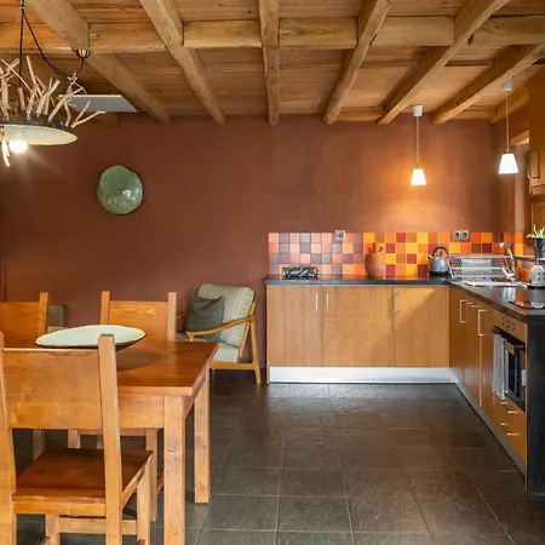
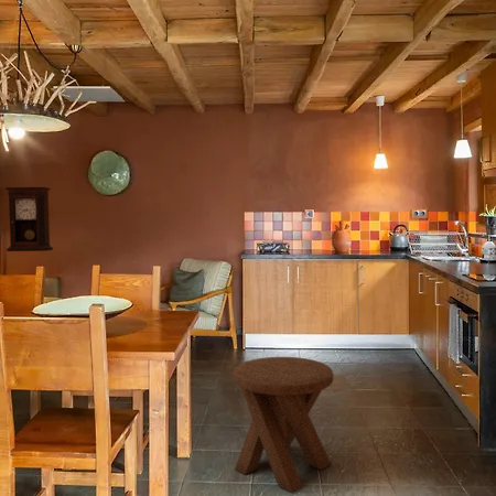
+ pendulum clock (28, 219)
+ music stool (283, 418)
